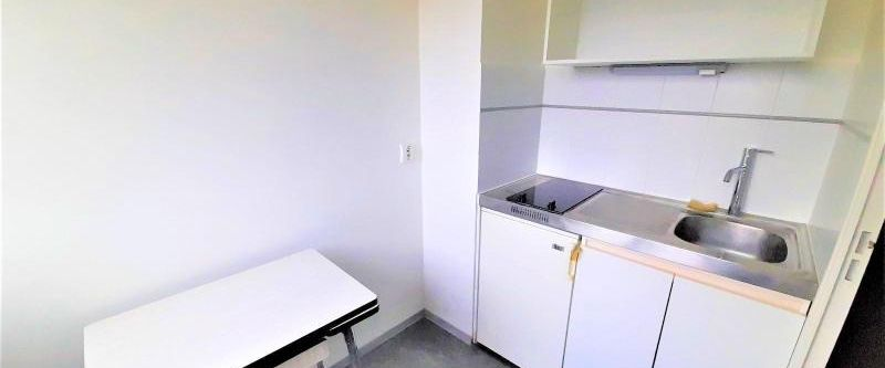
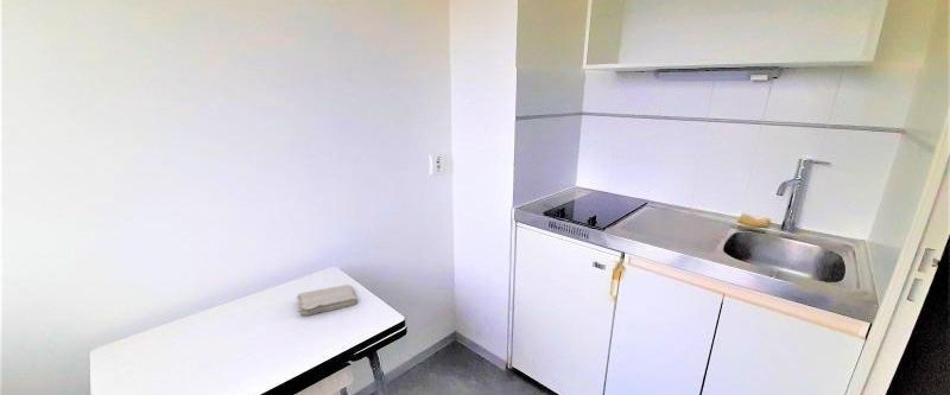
+ washcloth (327, 298)
